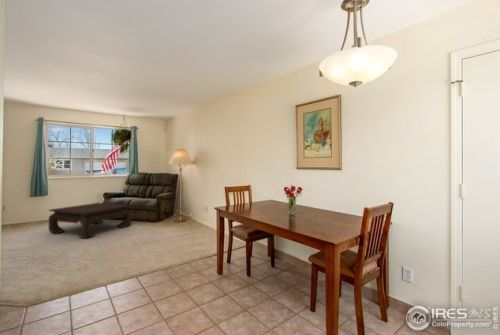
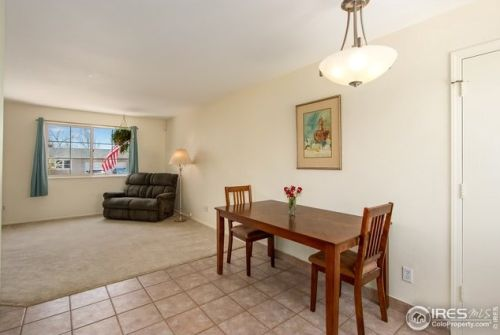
- coffee table (92, 218)
